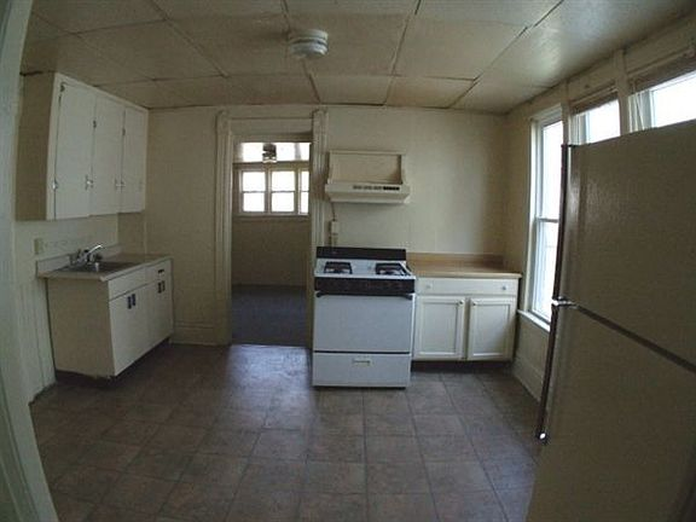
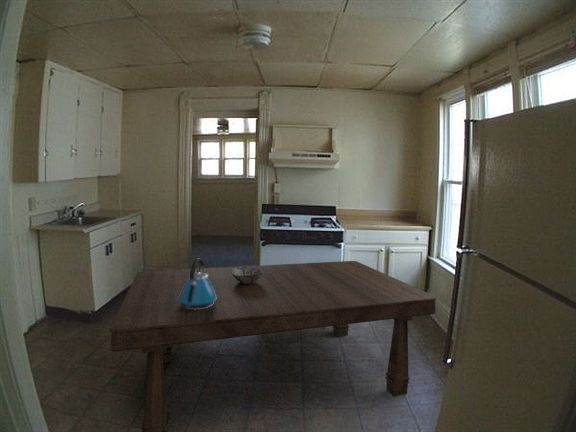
+ dining table (273, 329)
+ kettle (197, 281)
+ decorative bowl (247, 275)
